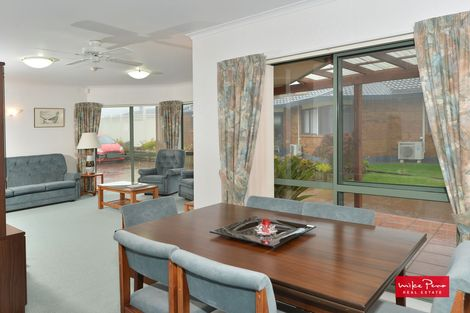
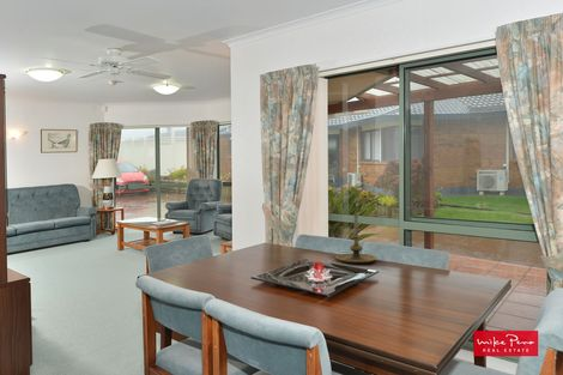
+ candle holder (356, 236)
